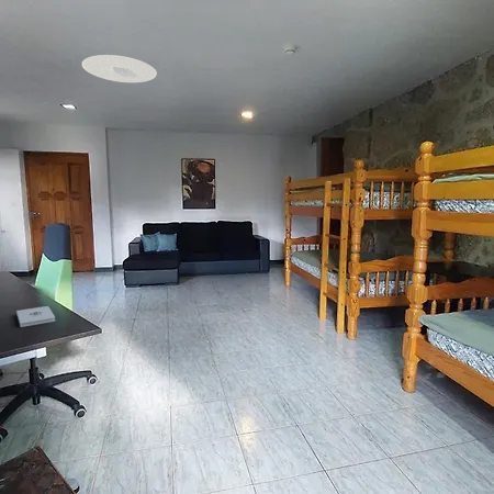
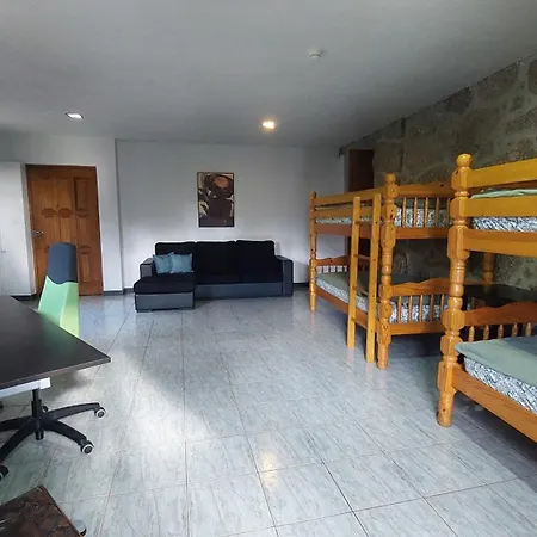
- notepad (35, 315)
- ceiling light (120, 66)
